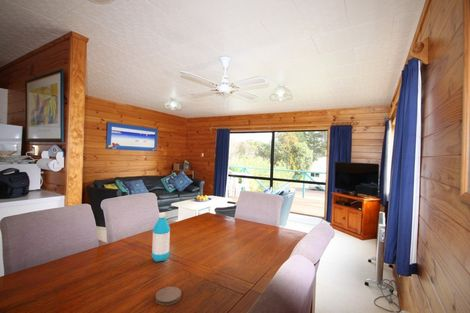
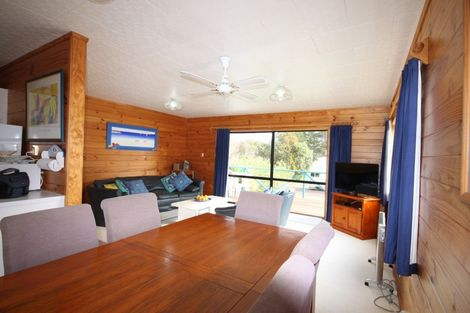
- water bottle (161, 236)
- coaster (168, 295)
